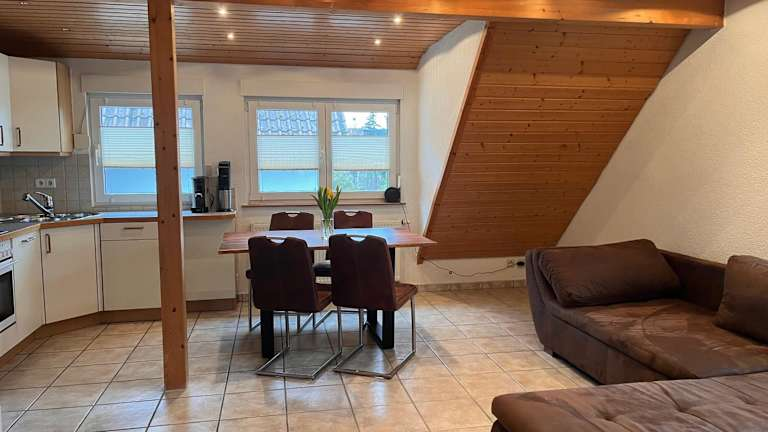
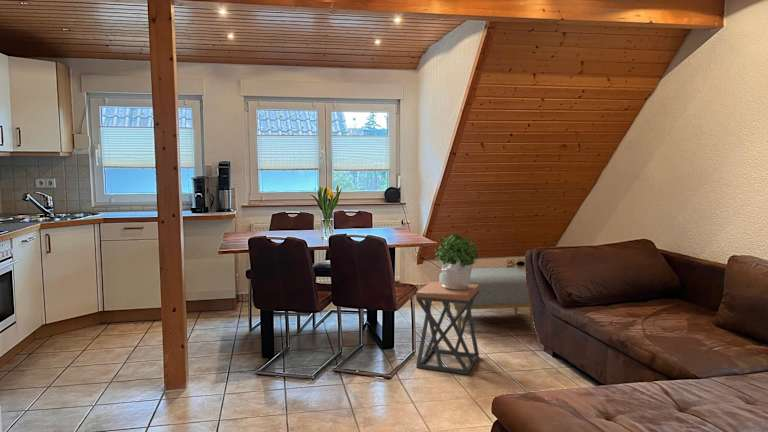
+ stool (449, 325)
+ ottoman (488, 296)
+ potted plant (453, 261)
